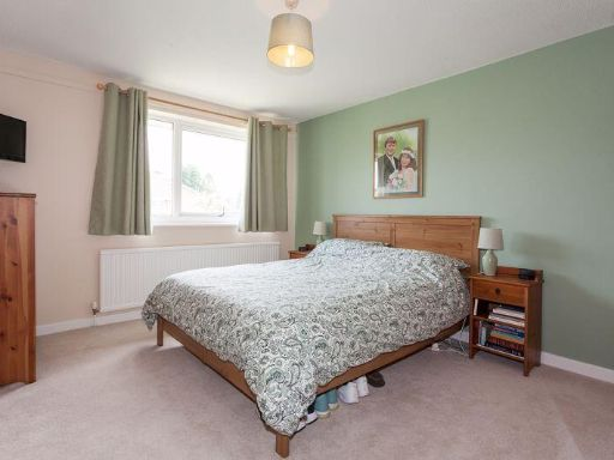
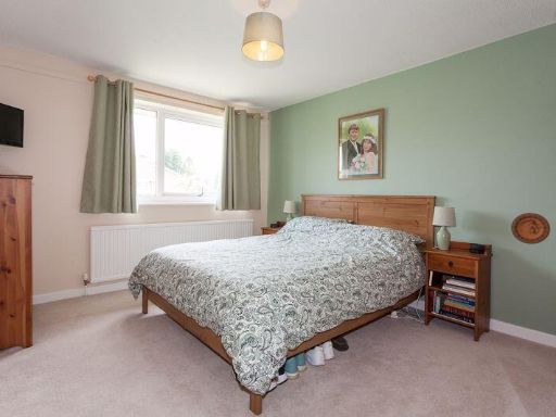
+ decorative plate (530, 228)
